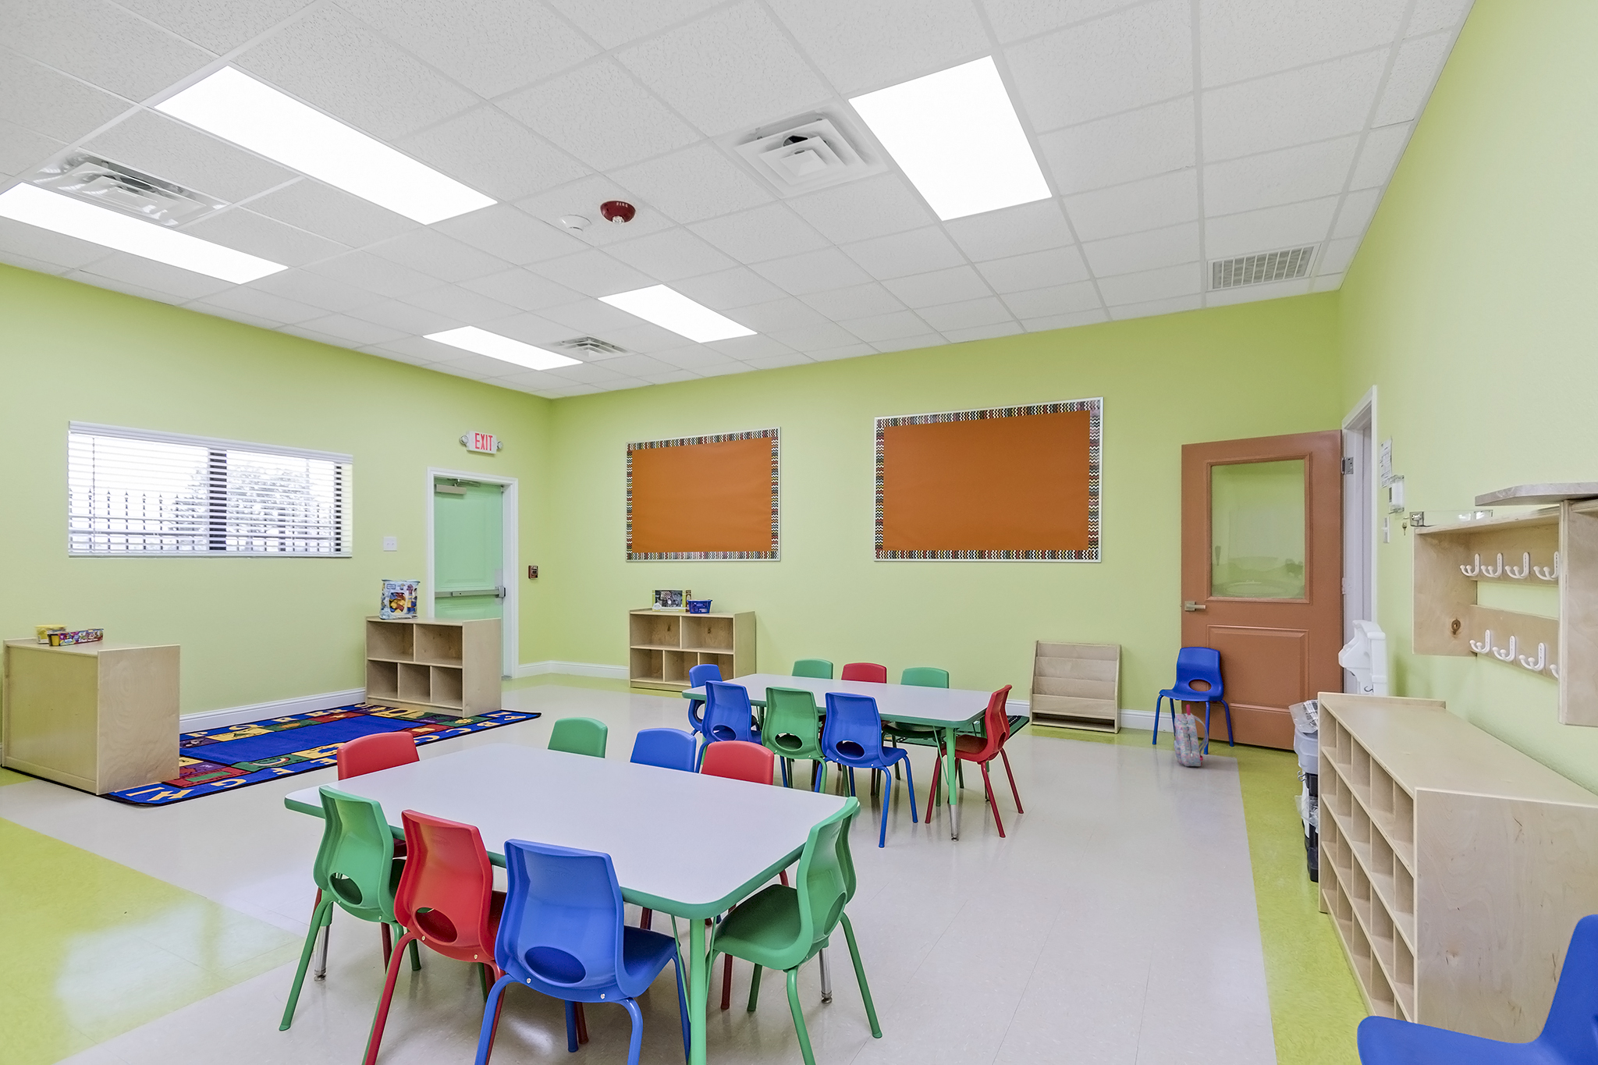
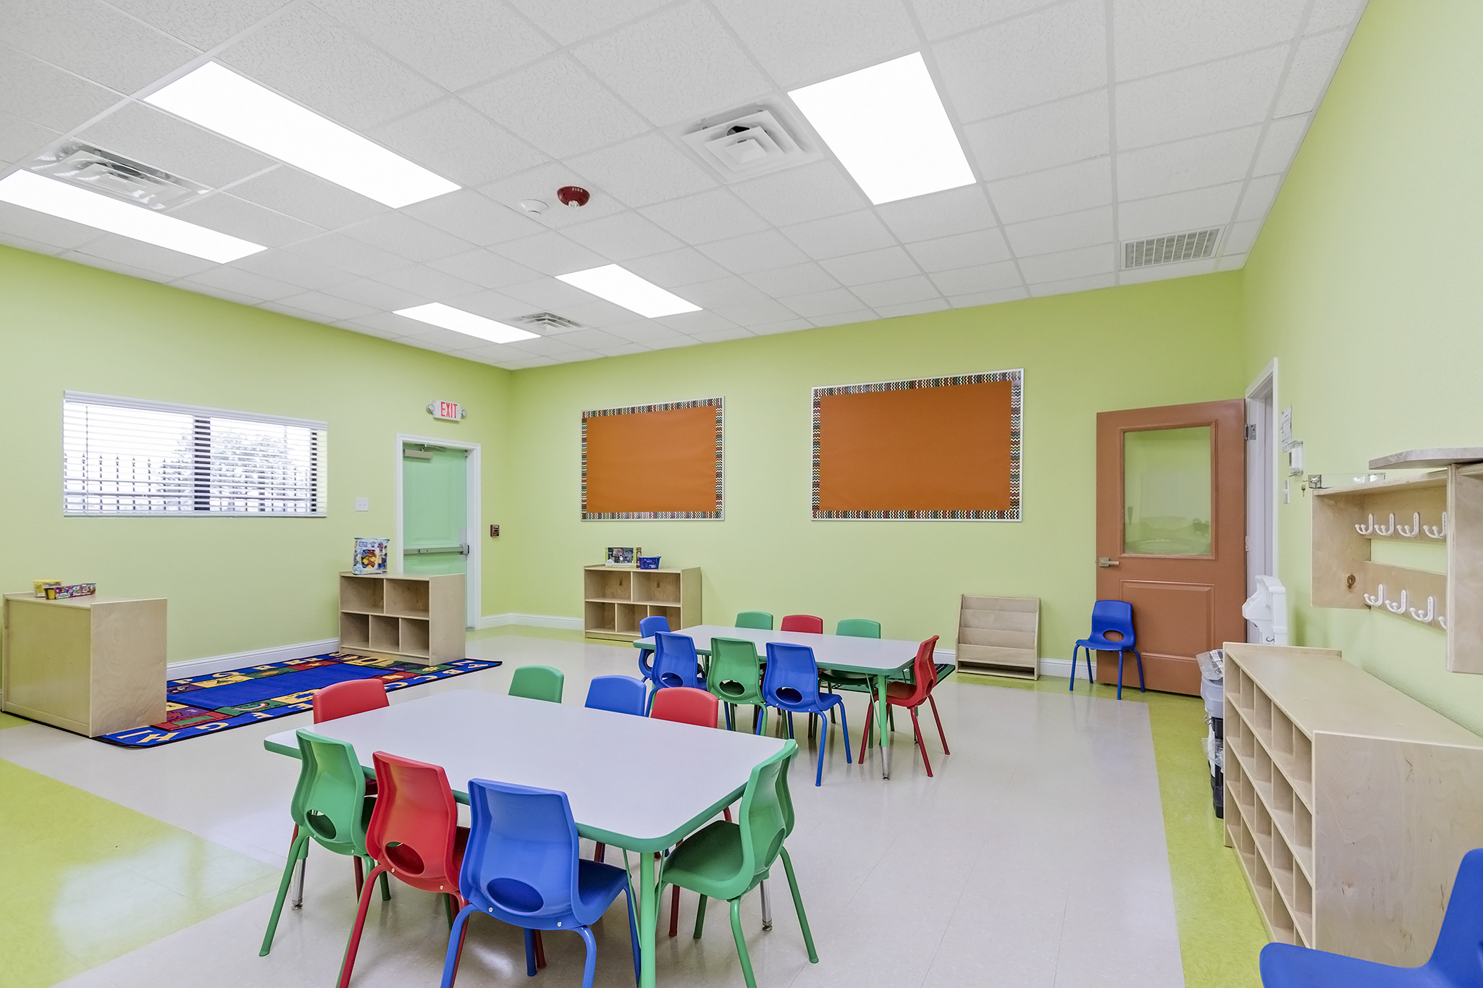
- backpack (1190, 735)
